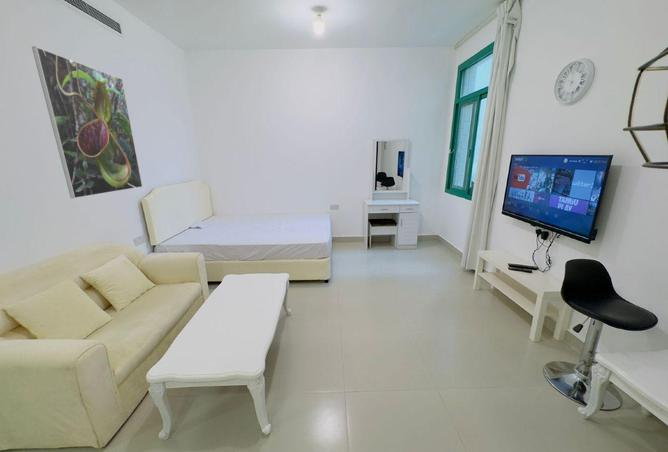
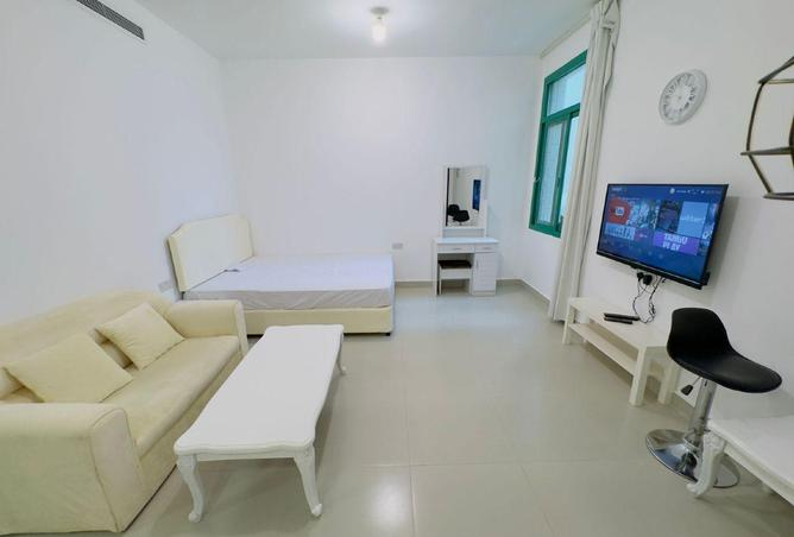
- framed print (99, 132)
